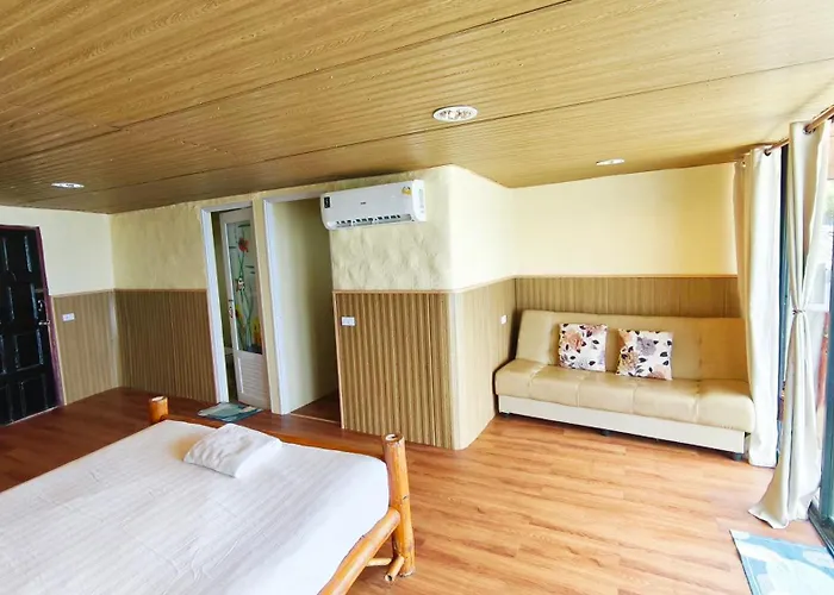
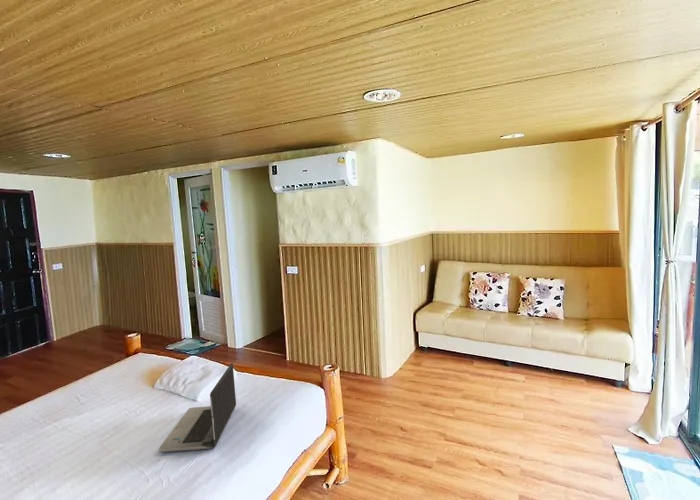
+ laptop computer (199, 407)
